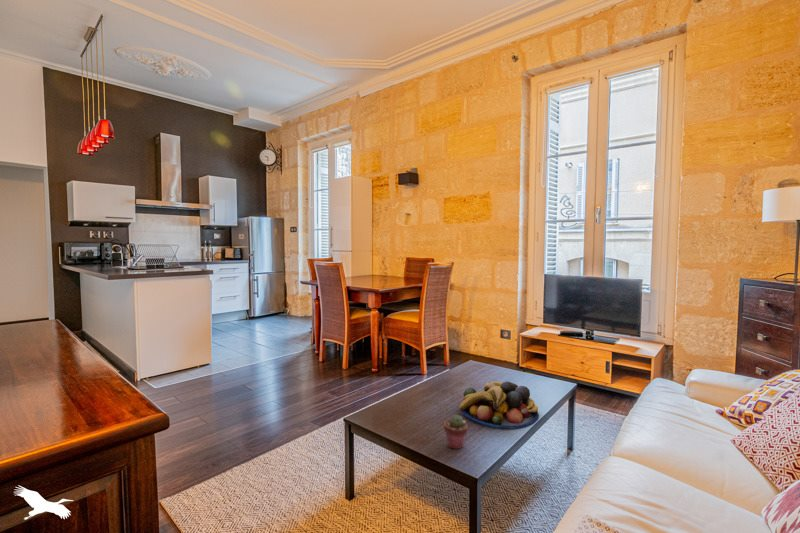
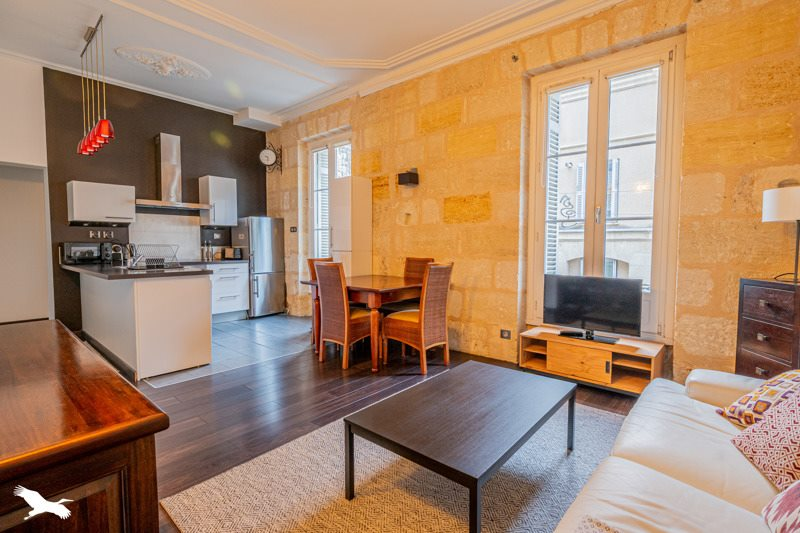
- potted succulent (455, 430)
- fruit bowl (498, 397)
